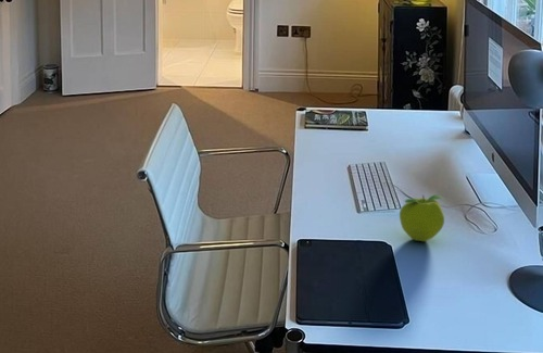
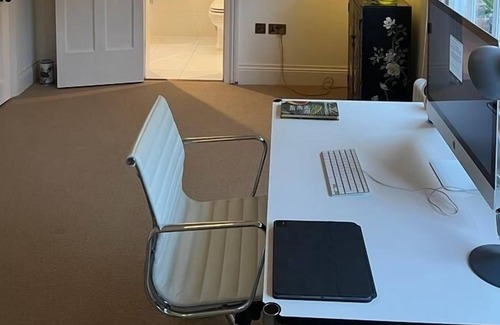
- fruit (421, 217)
